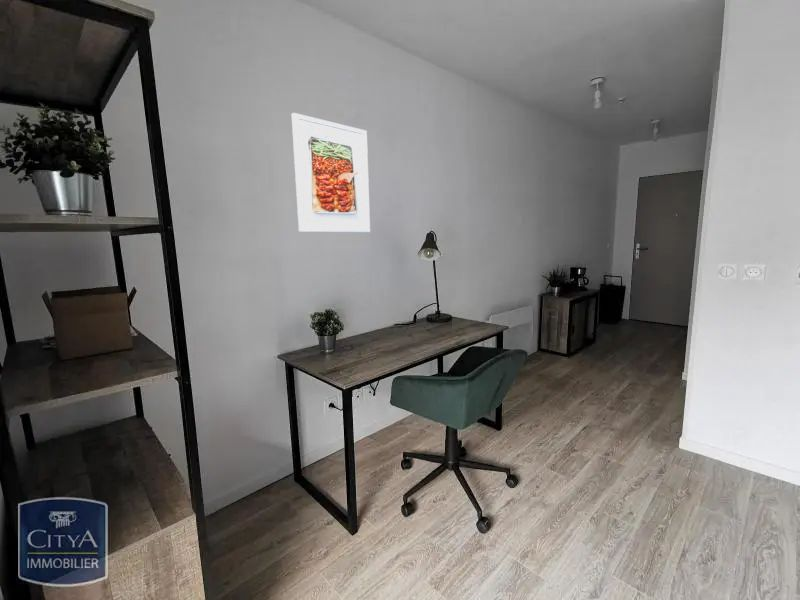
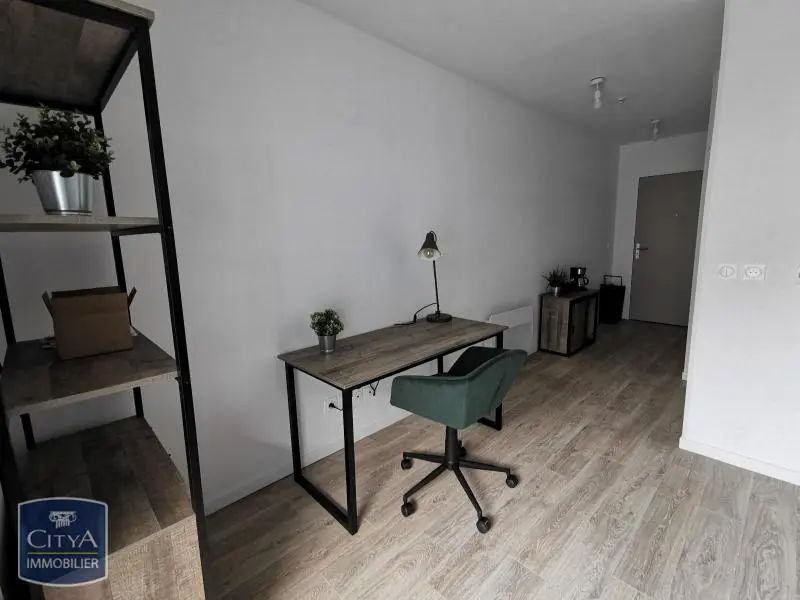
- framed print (334, 178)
